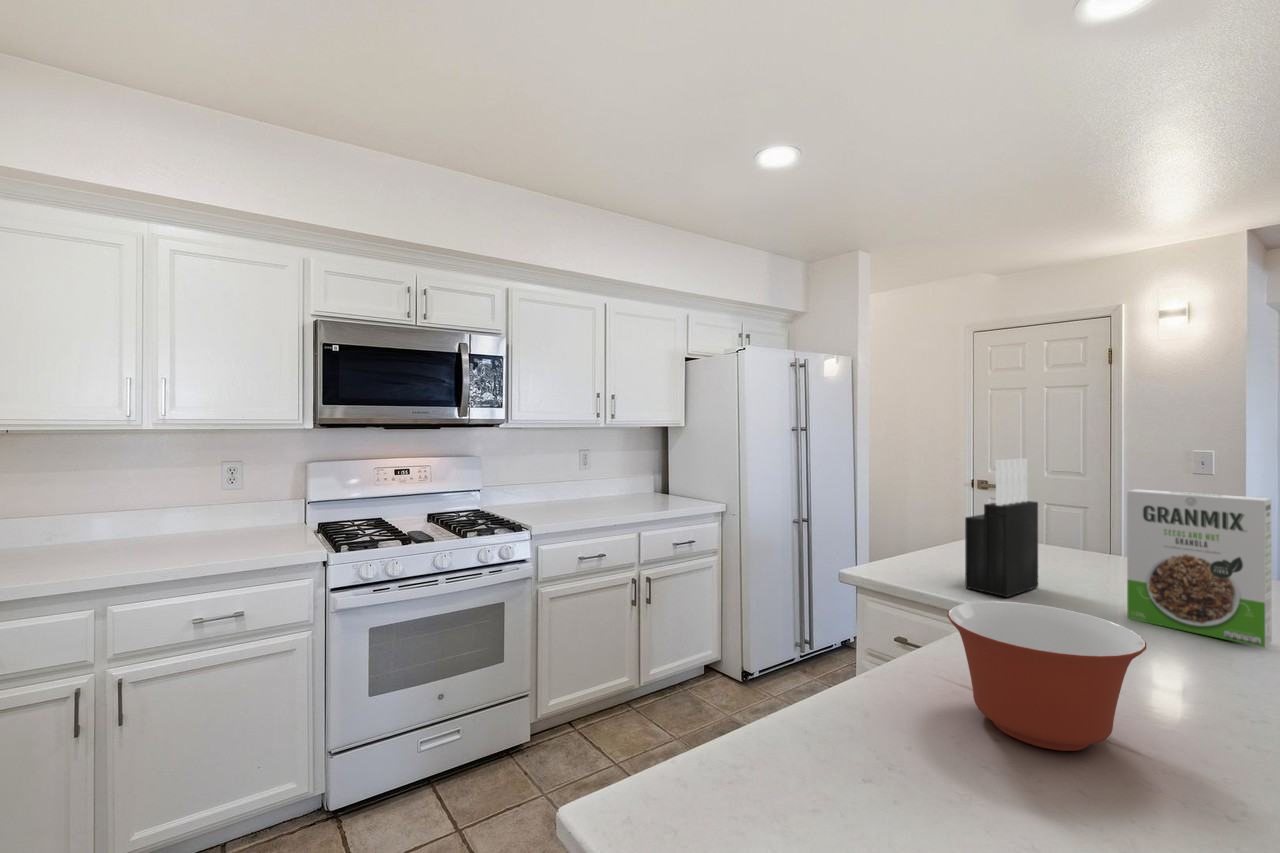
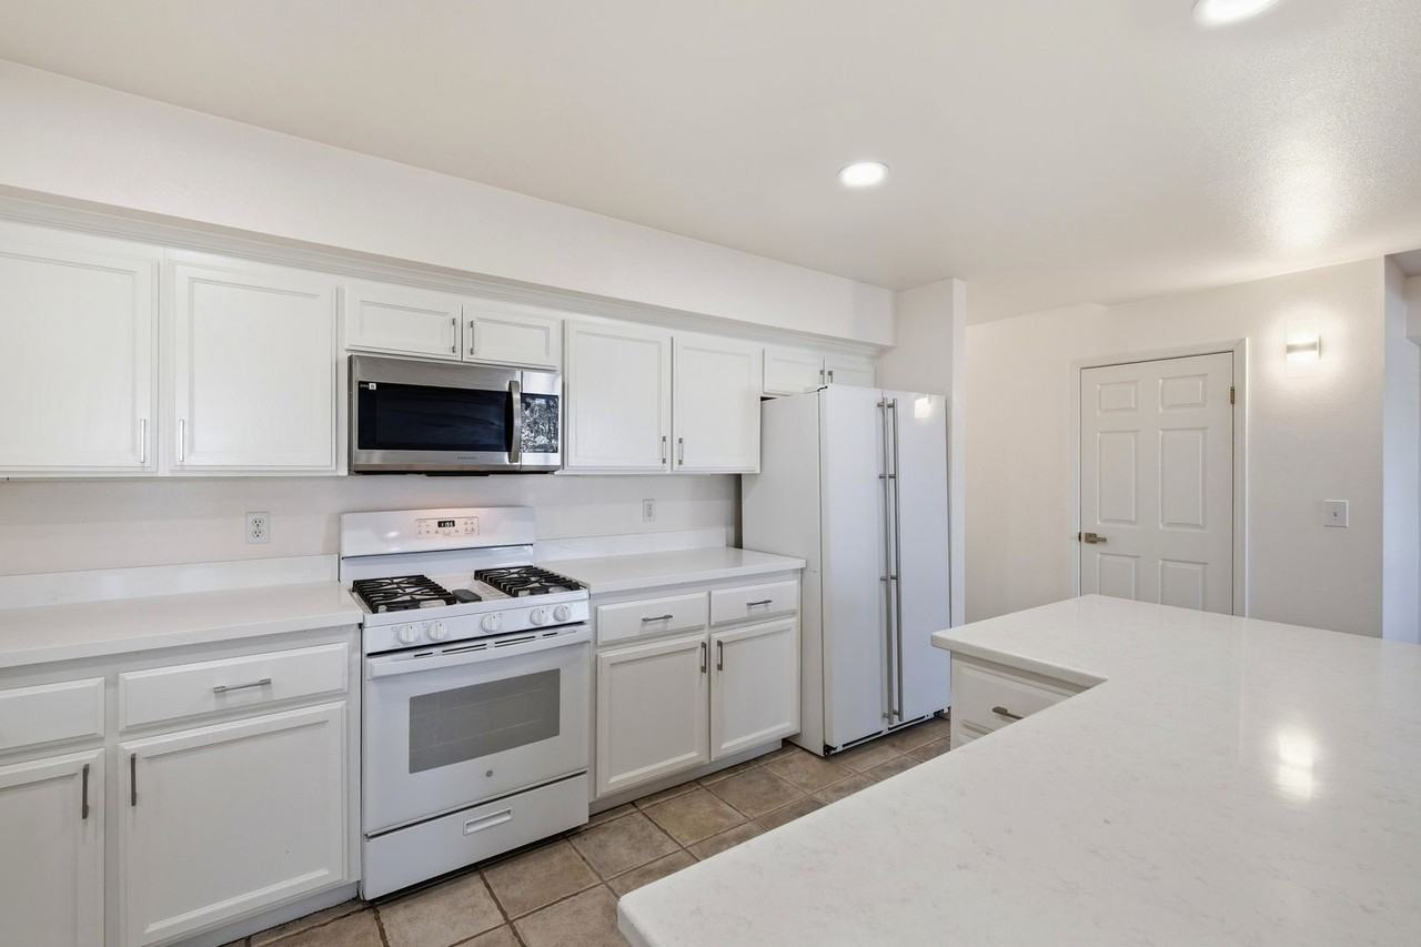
- mixing bowl (1039, 676)
- cereal box (1195, 561)
- knife block (997, 522)
